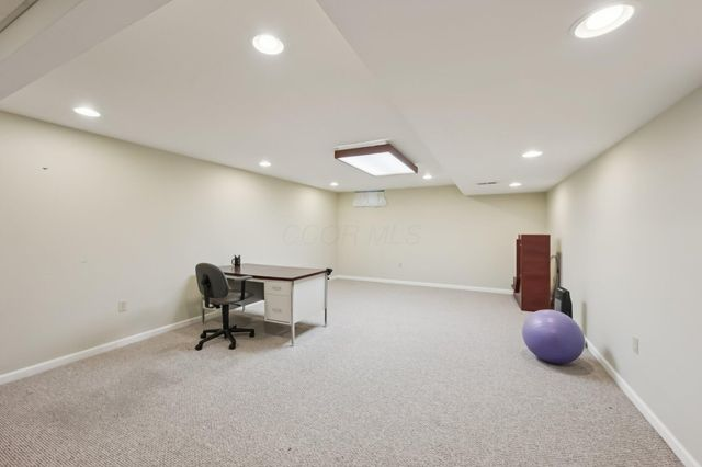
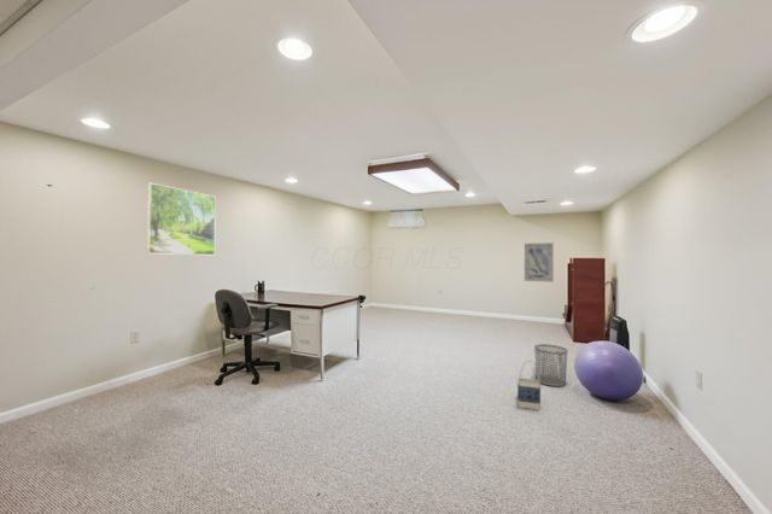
+ waste bin (550, 364)
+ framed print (183, 222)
+ bag (528, 382)
+ wall art (538, 262)
